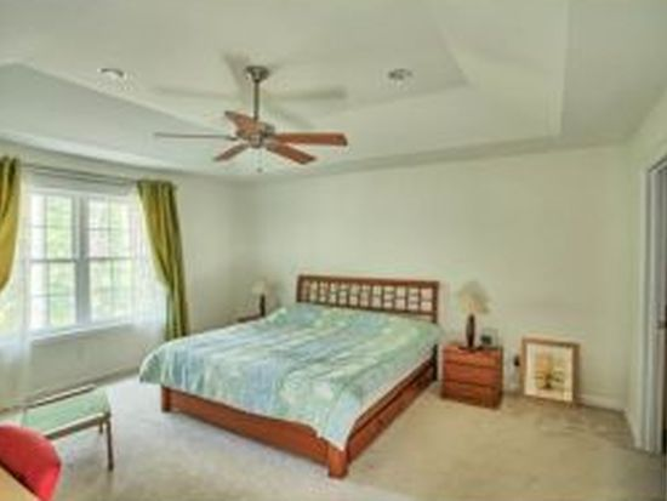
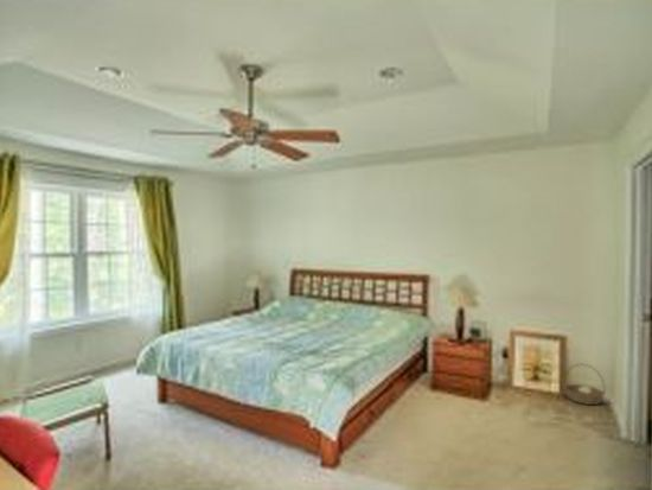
+ basket (581, 384)
